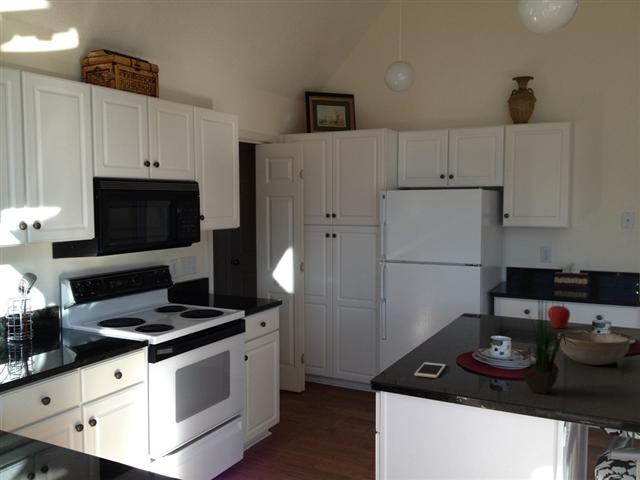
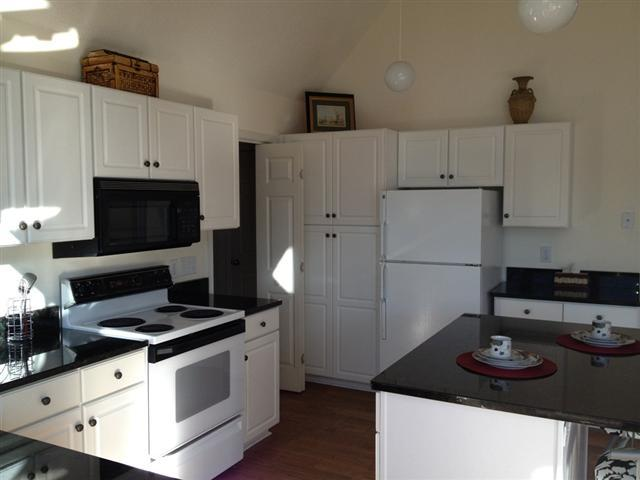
- cell phone (430, 369)
- potted plant (545, 336)
- bowl (591, 348)
- apple (558, 316)
